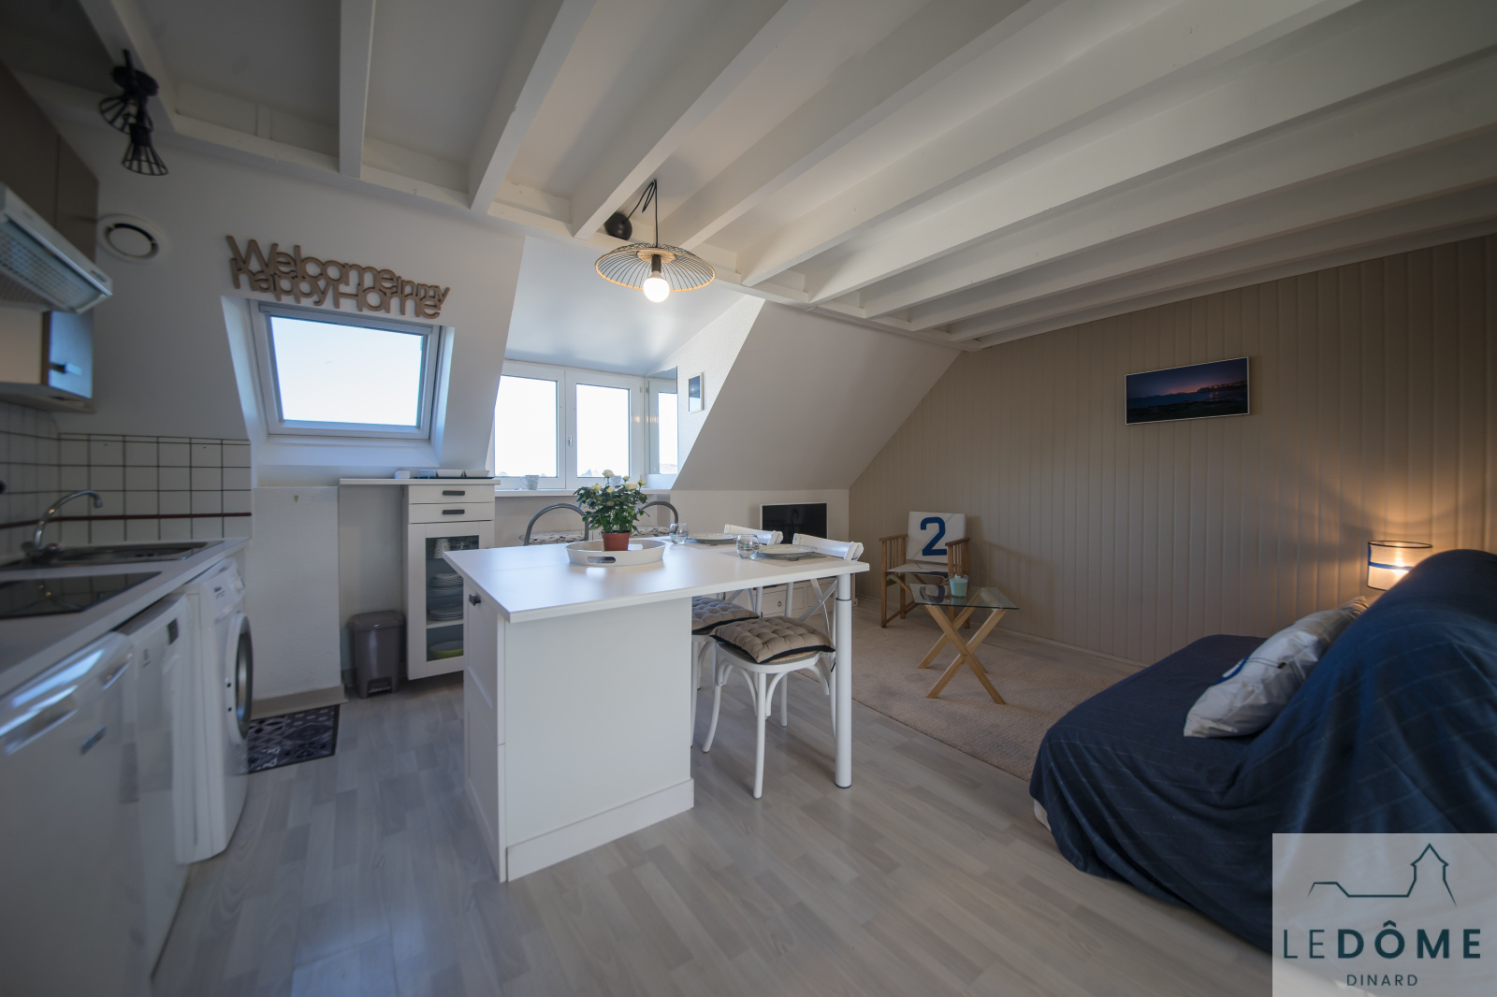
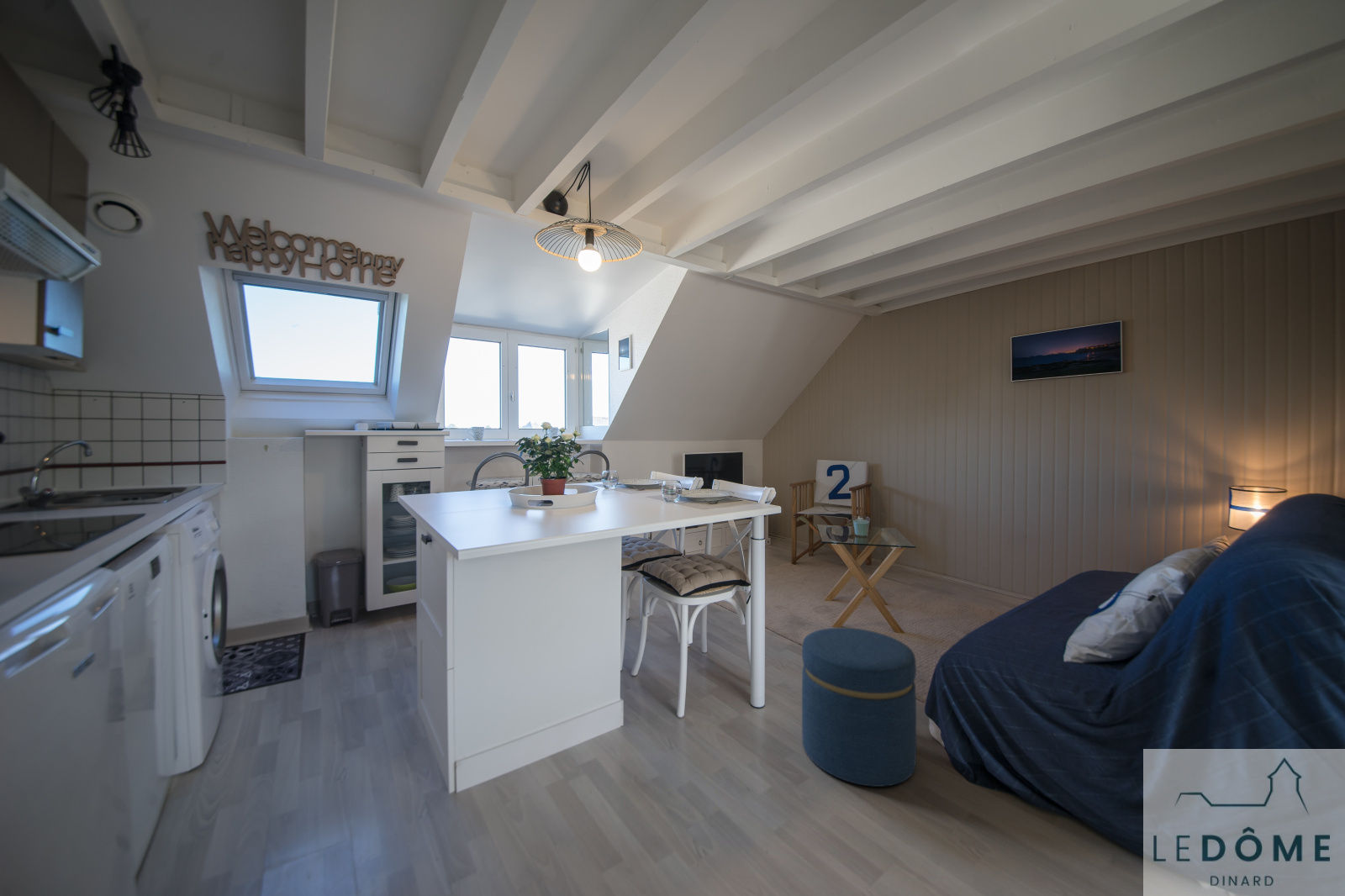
+ ottoman (857, 697)
